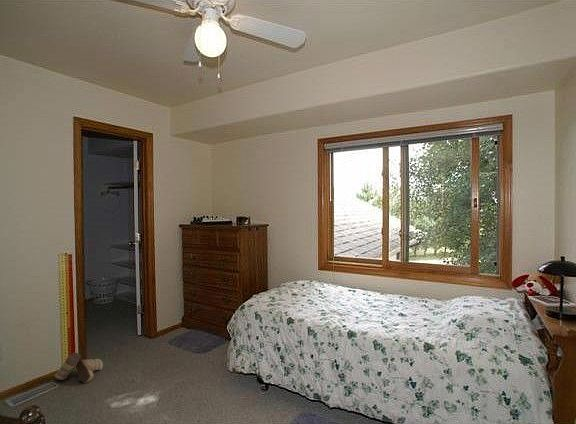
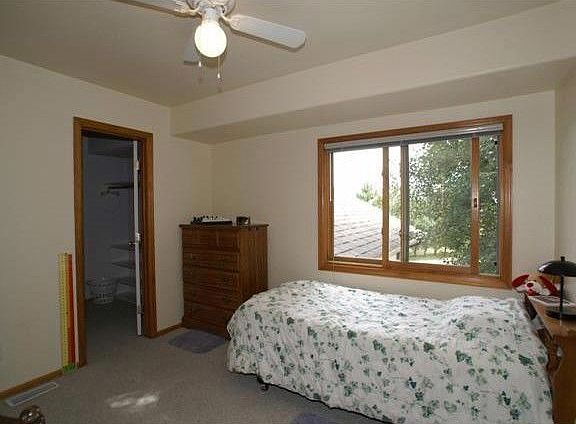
- boots (82, 364)
